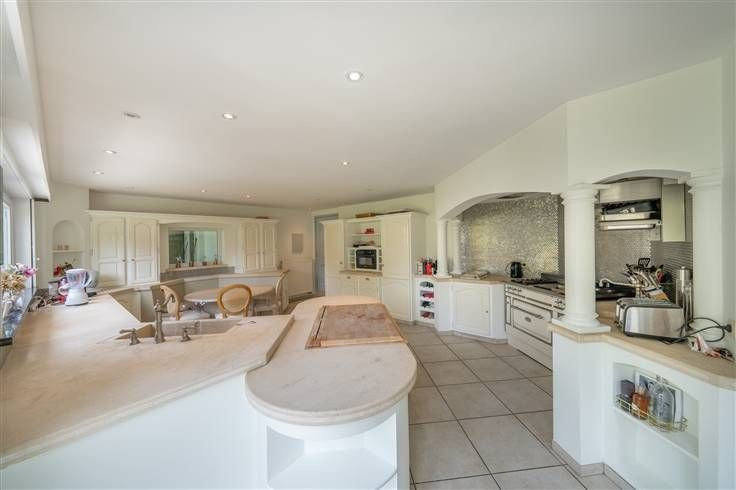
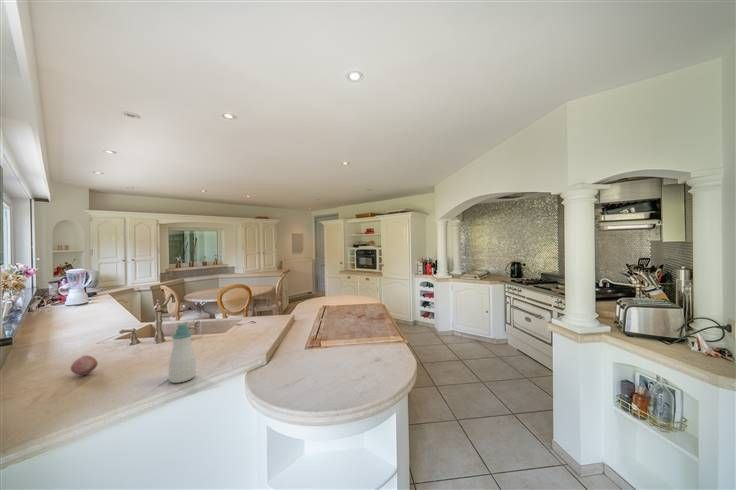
+ soap bottle (182, 351)
+ fruit (84, 365)
